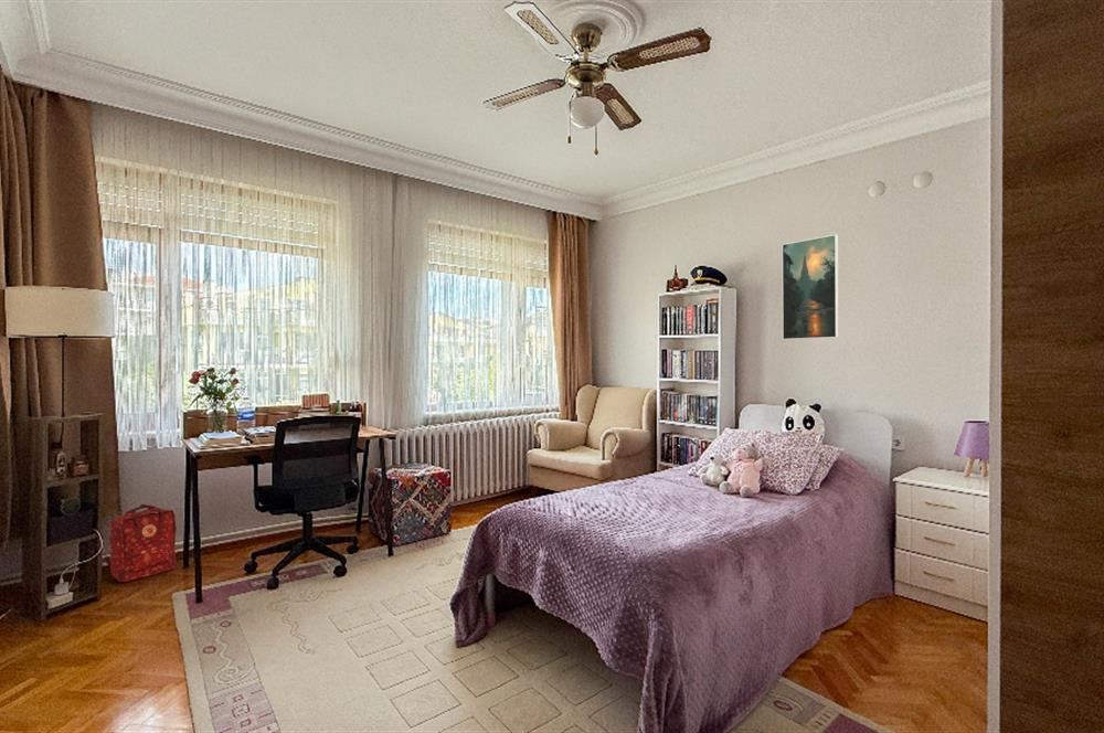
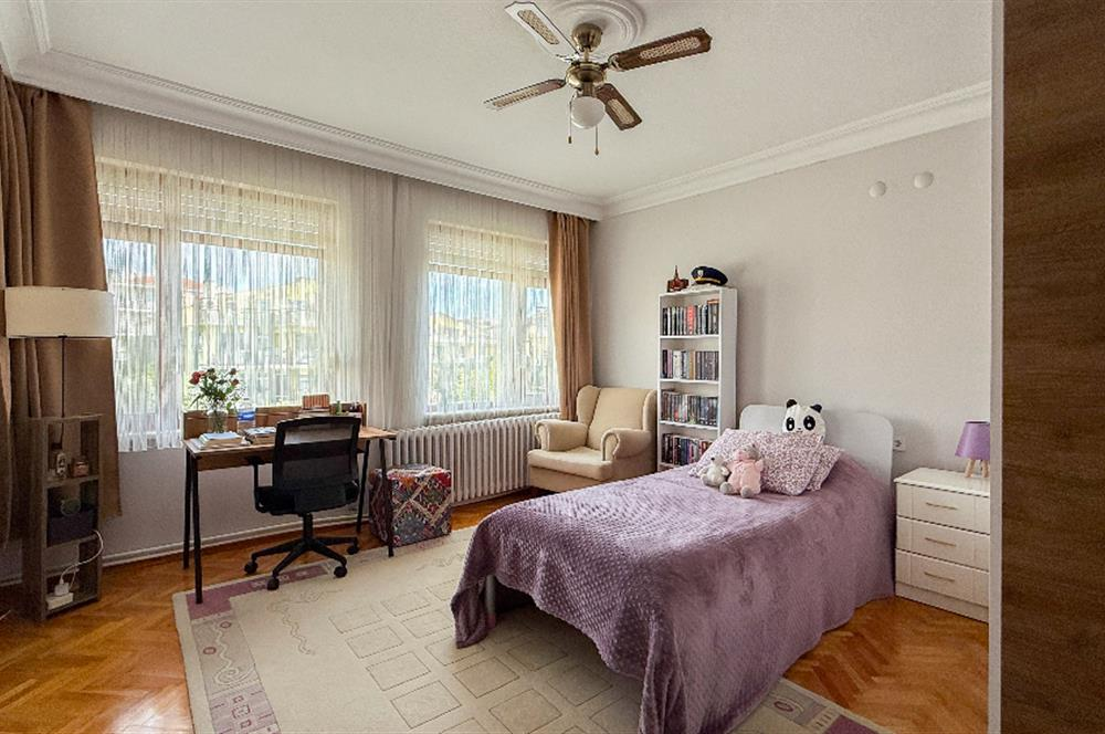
- backpack (140, 538)
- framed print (808, 289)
